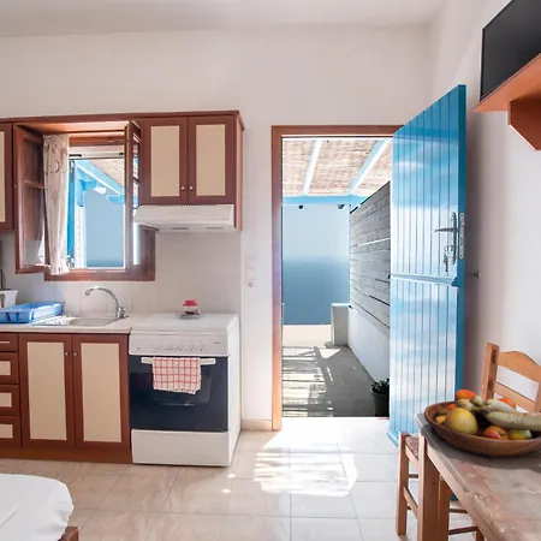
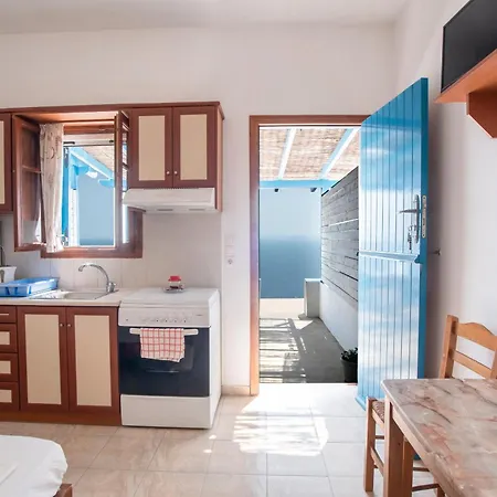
- fruit bowl (483, 415)
